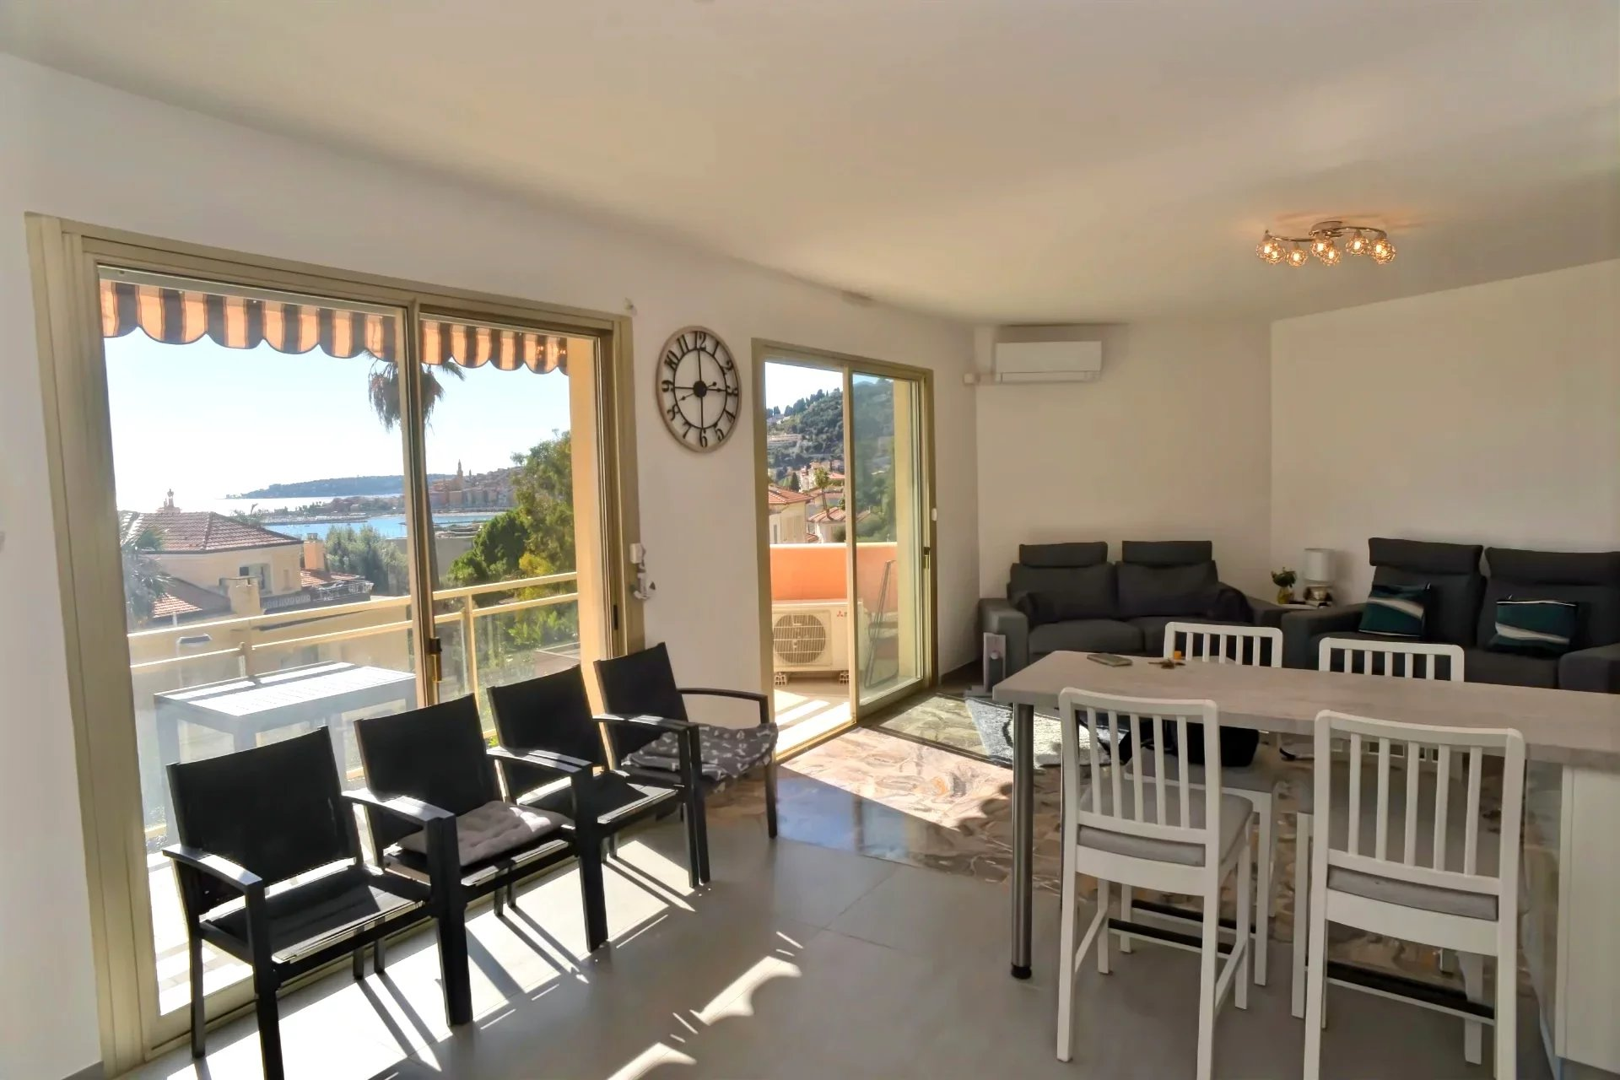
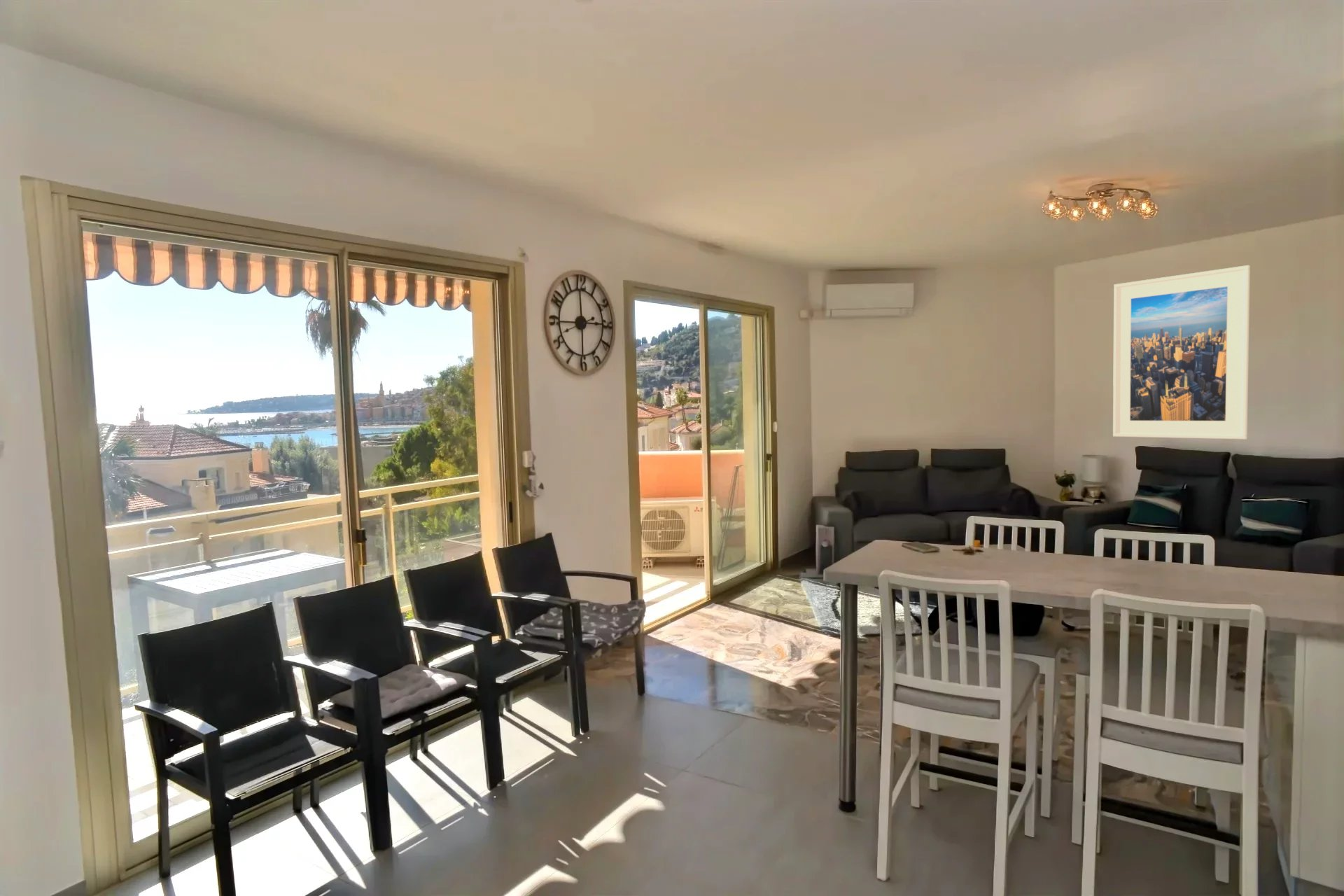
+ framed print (1176, 357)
